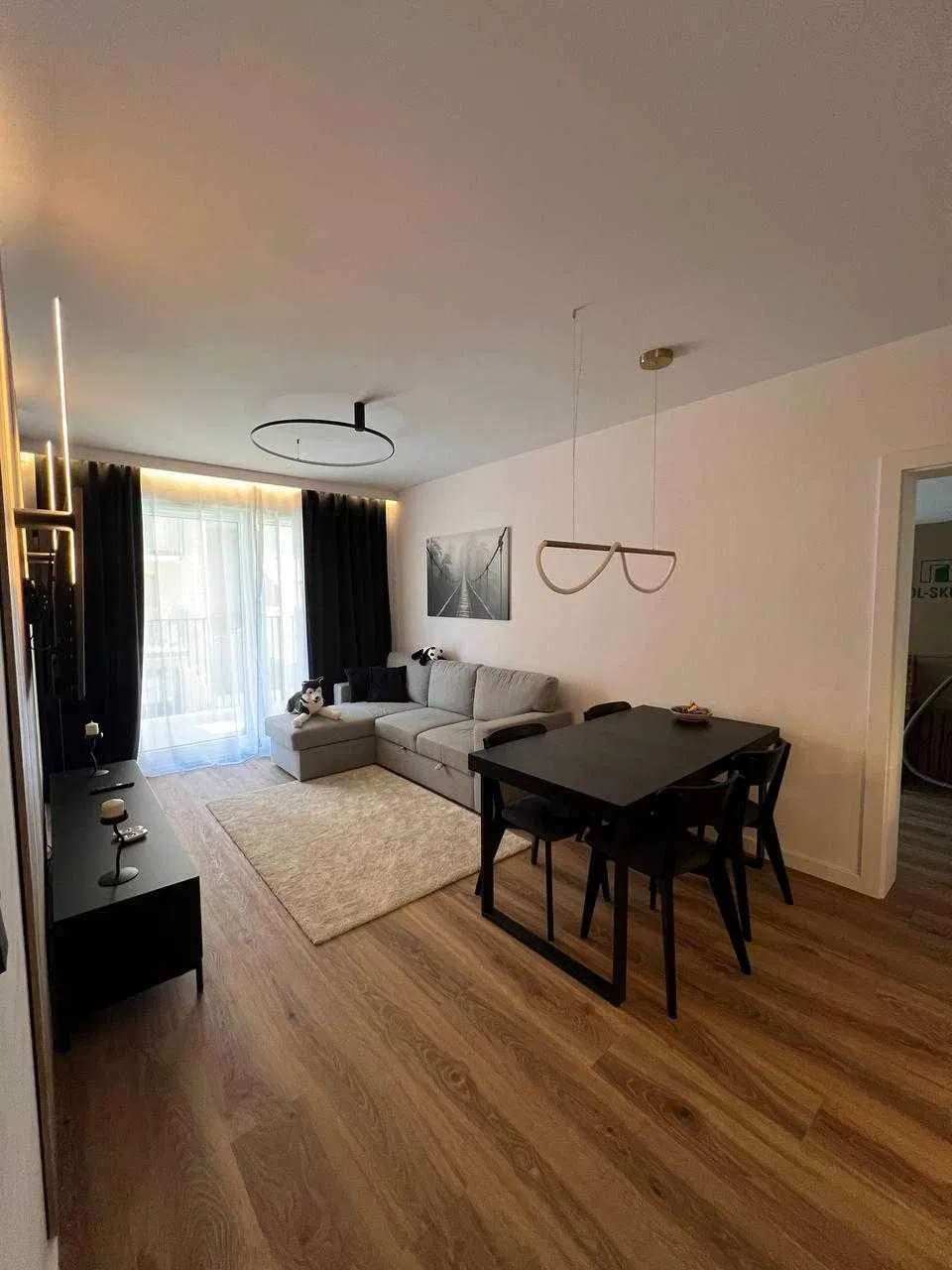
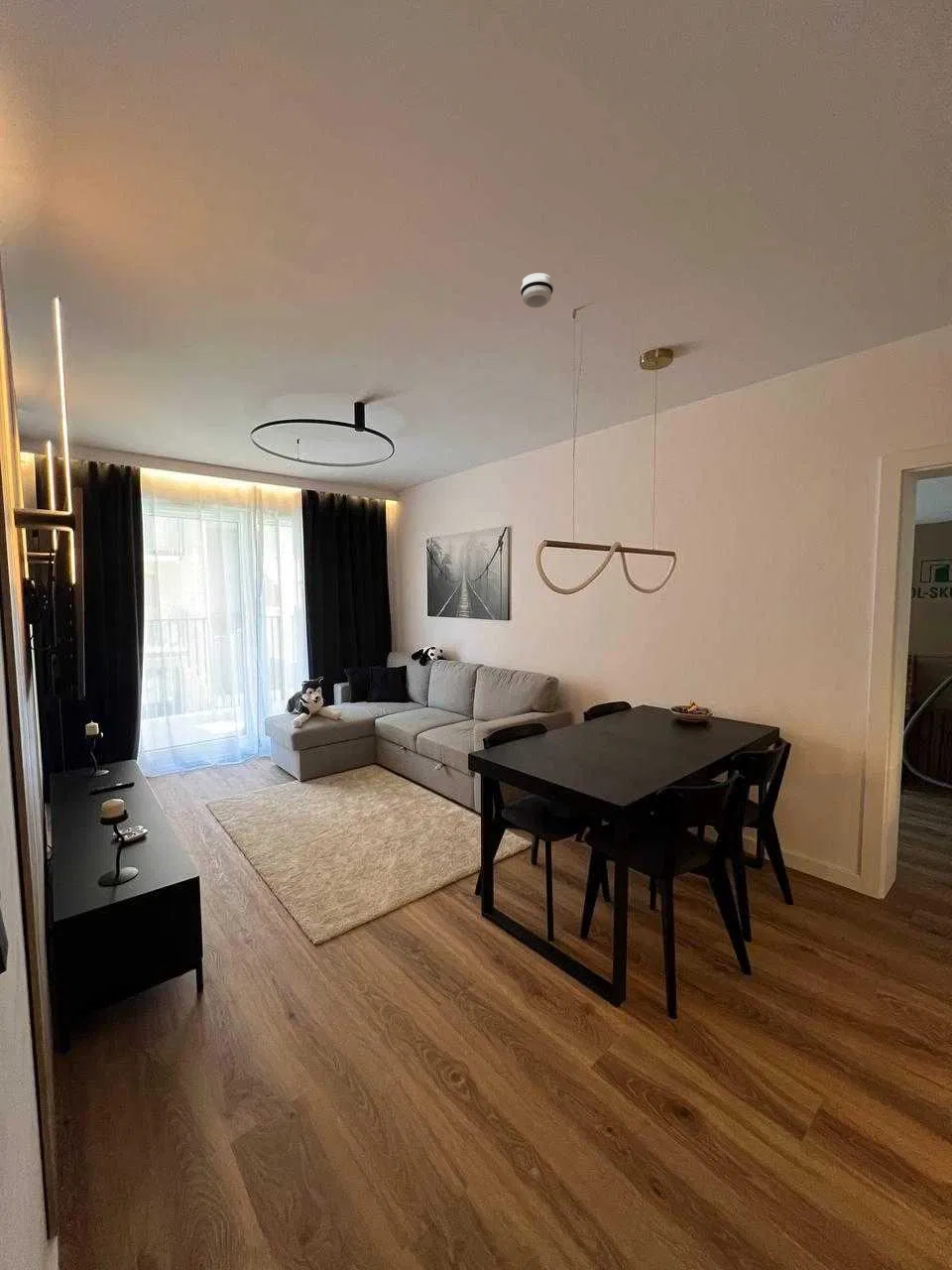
+ smoke detector (536, 291)
